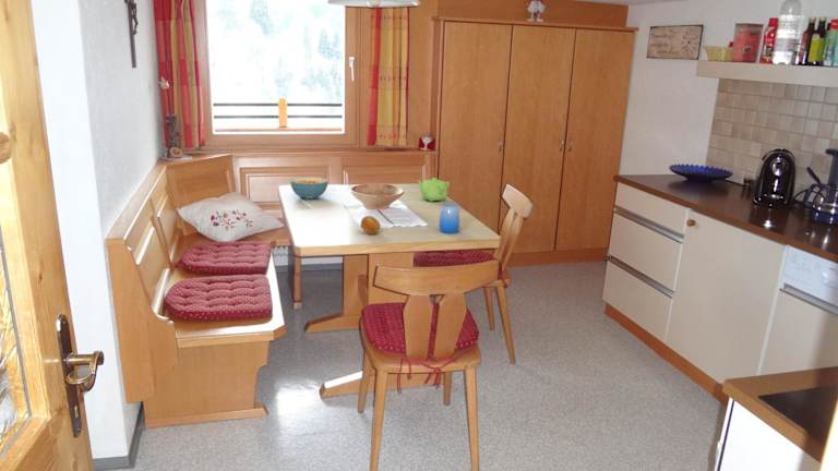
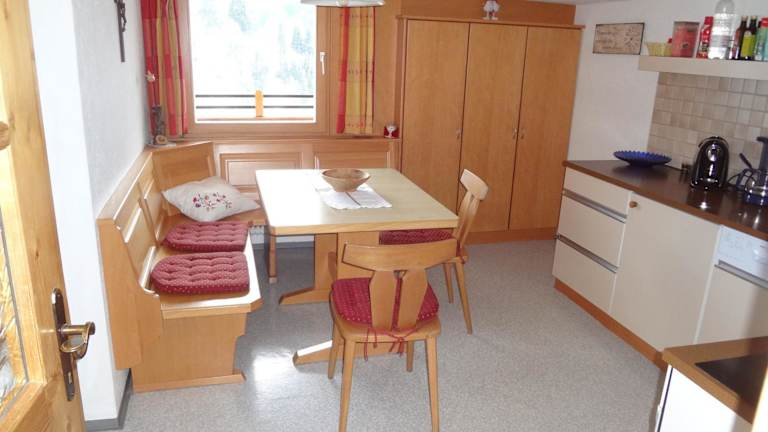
- teapot (433, 190)
- cup (450, 218)
- cereal bowl (309, 189)
- fruit (370, 225)
